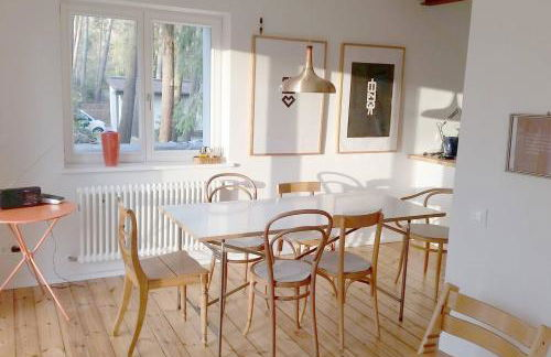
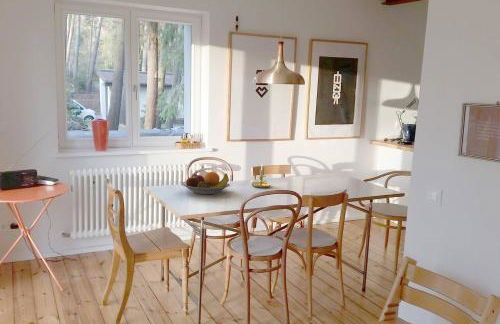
+ candle holder (262, 175)
+ fruit bowl (205, 182)
